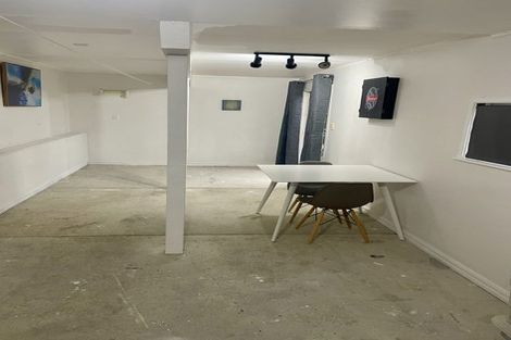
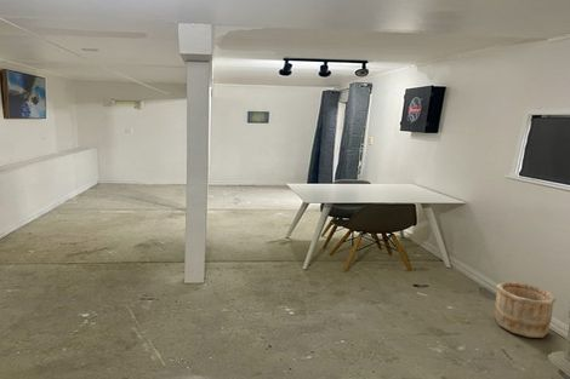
+ wooden bucket (523, 308)
